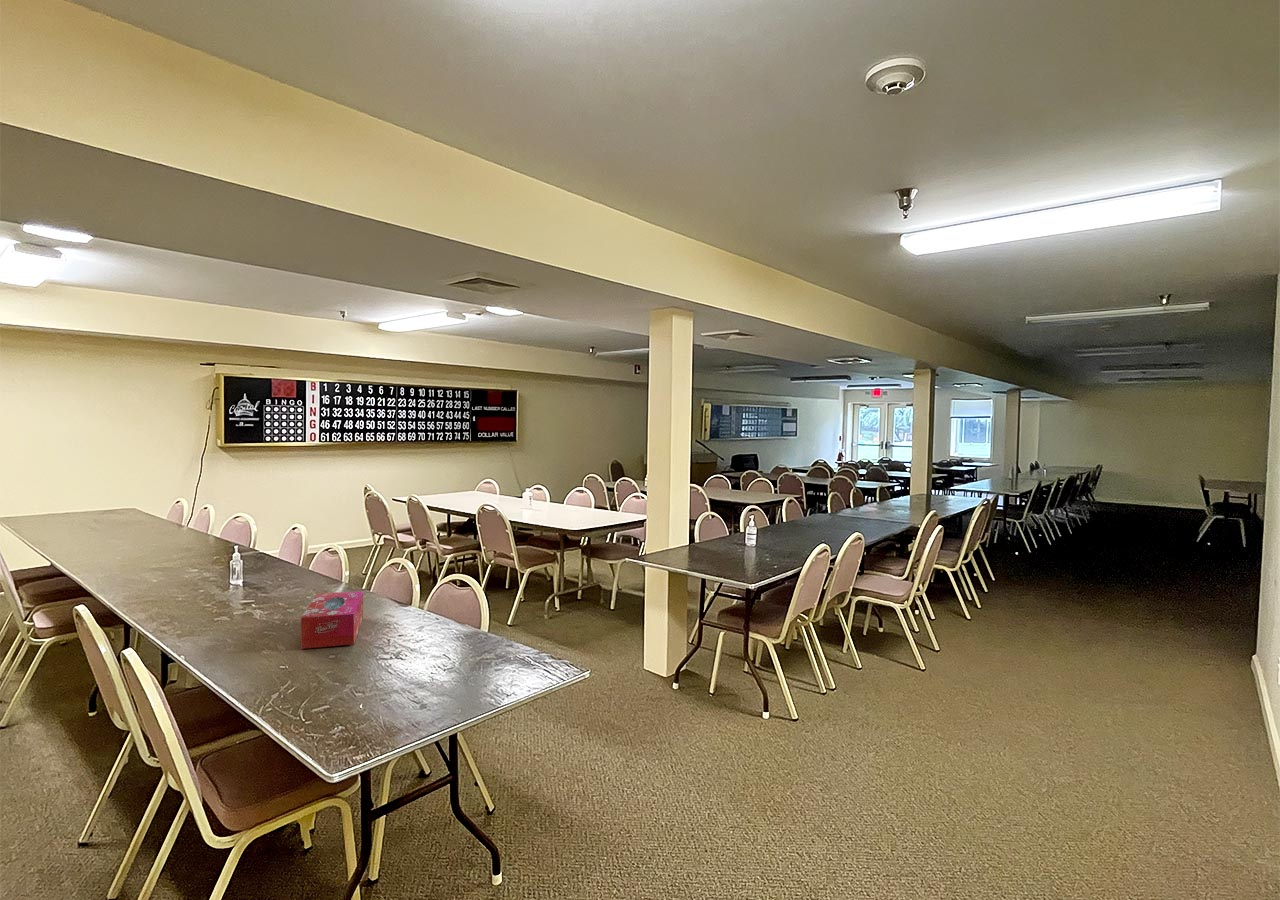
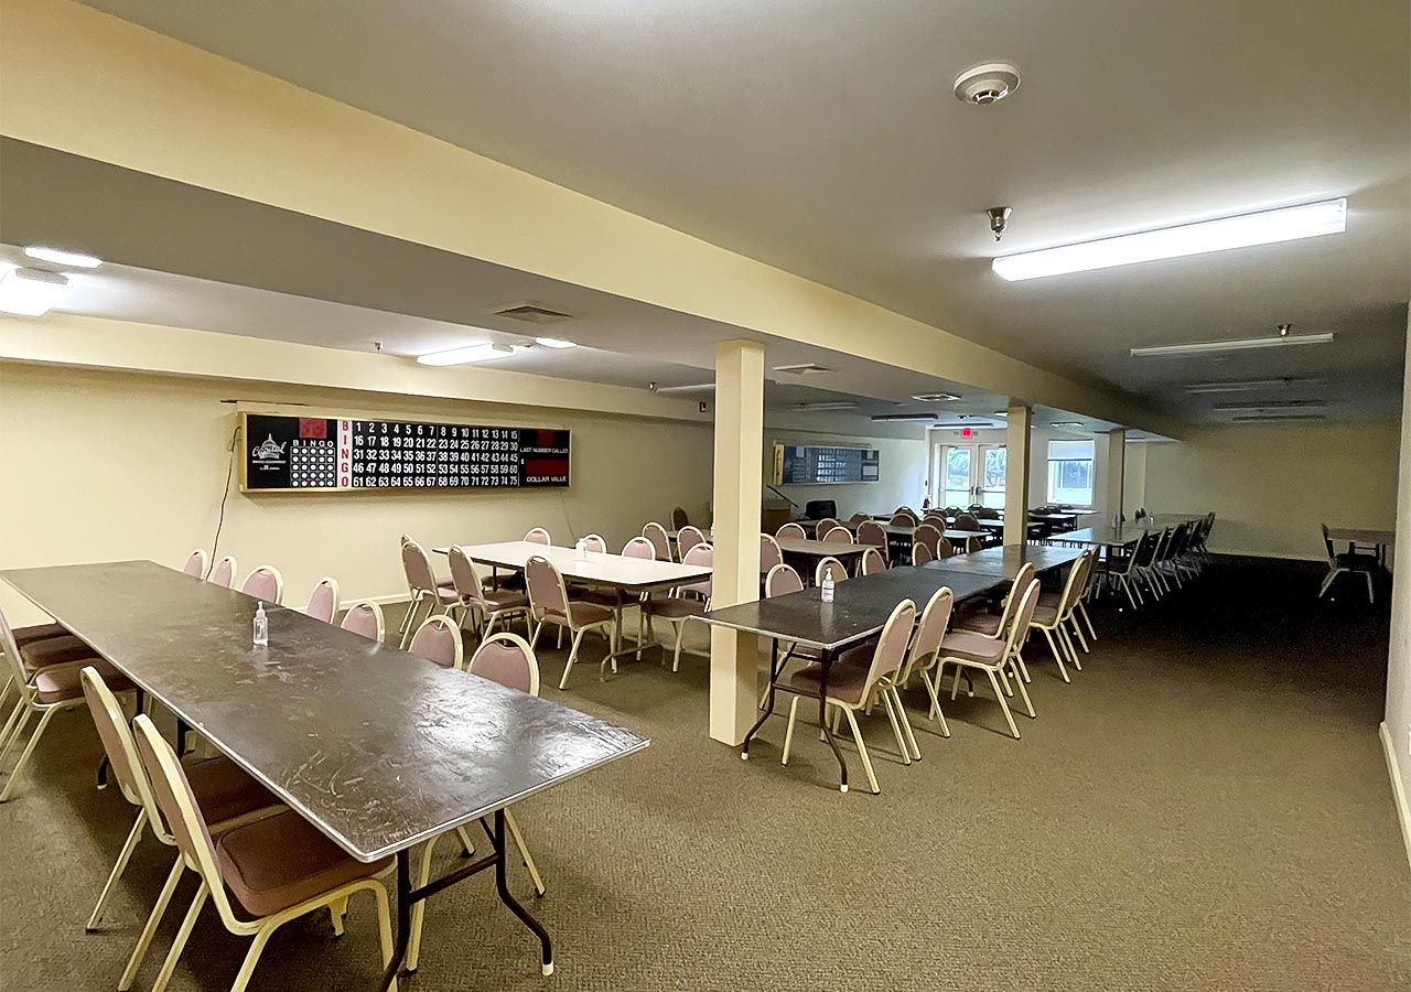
- tissue box (334, 617)
